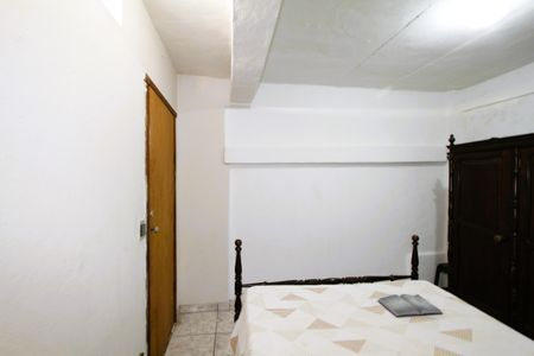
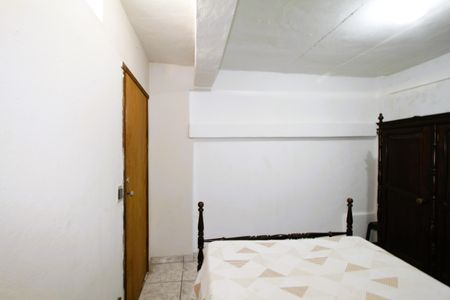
- hardback book (408, 304)
